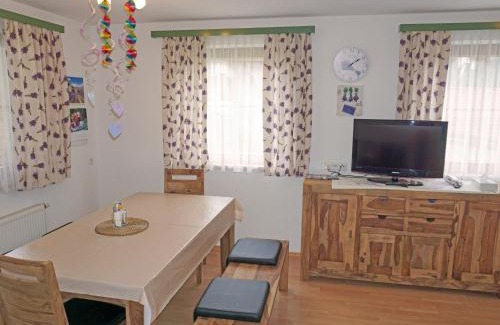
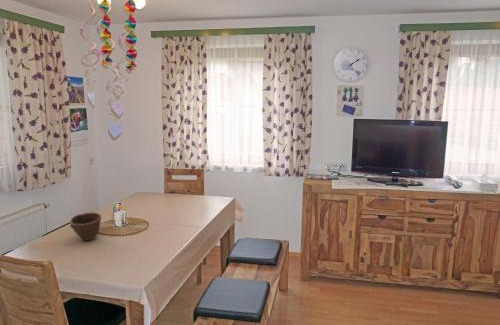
+ bowl (86, 227)
